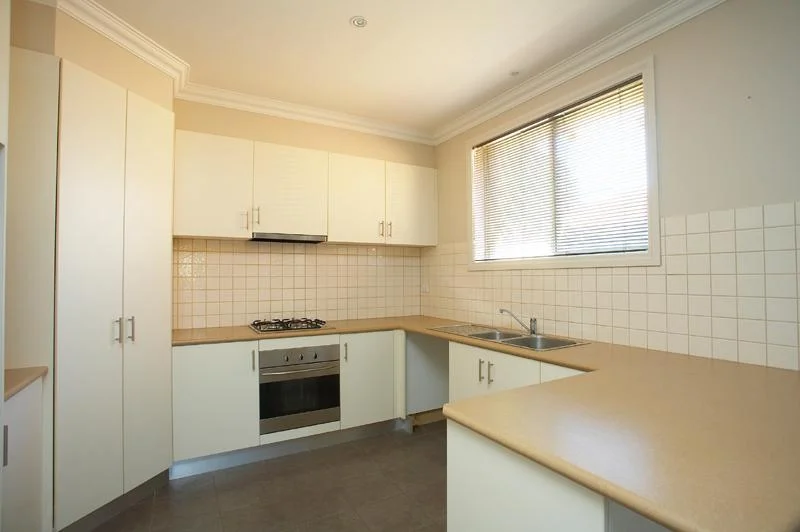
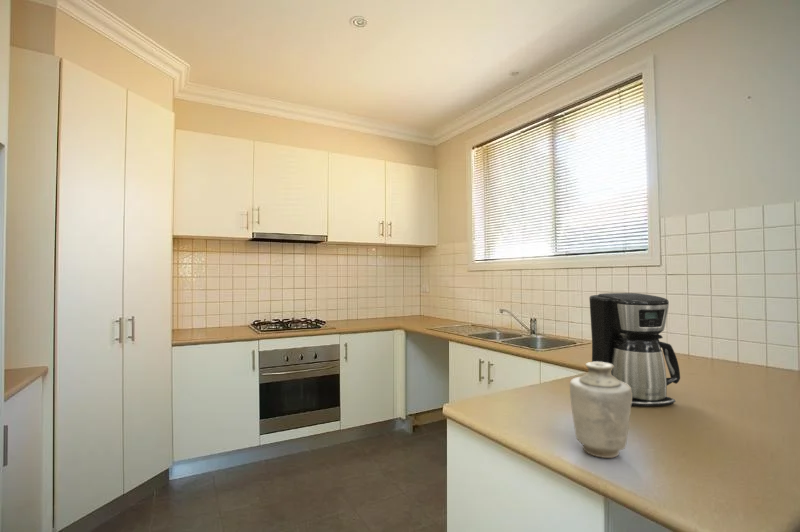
+ coffee maker (630, 343)
+ vase (599, 407)
